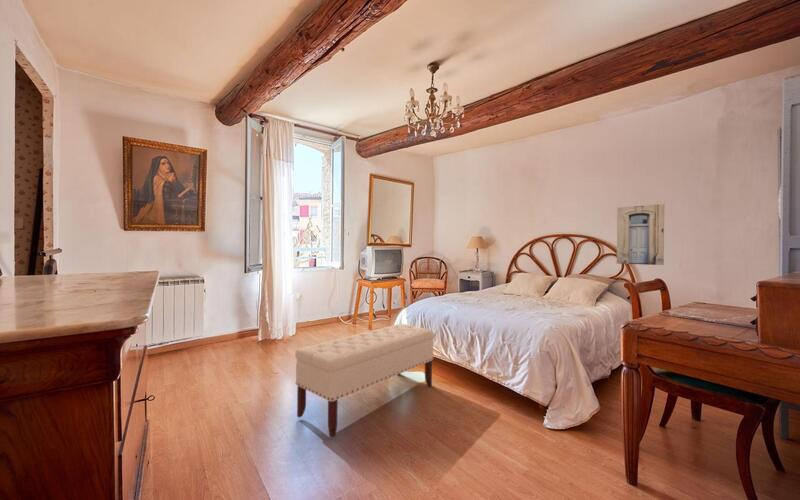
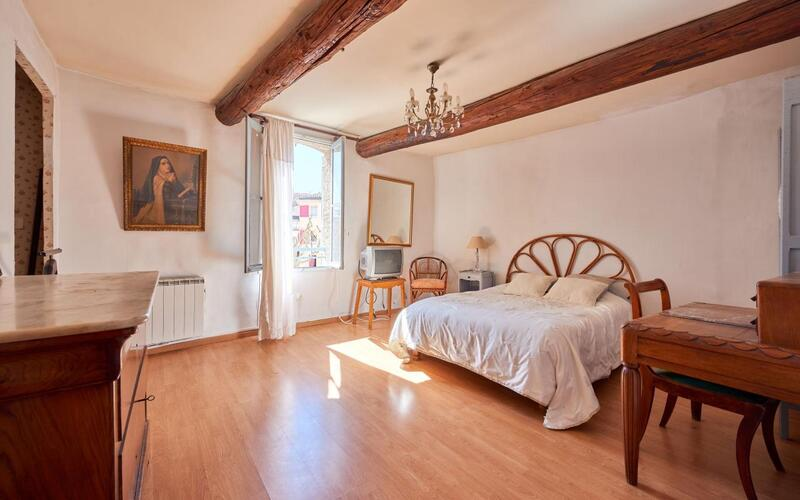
- wall art (639, 235)
- bench (371, 368)
